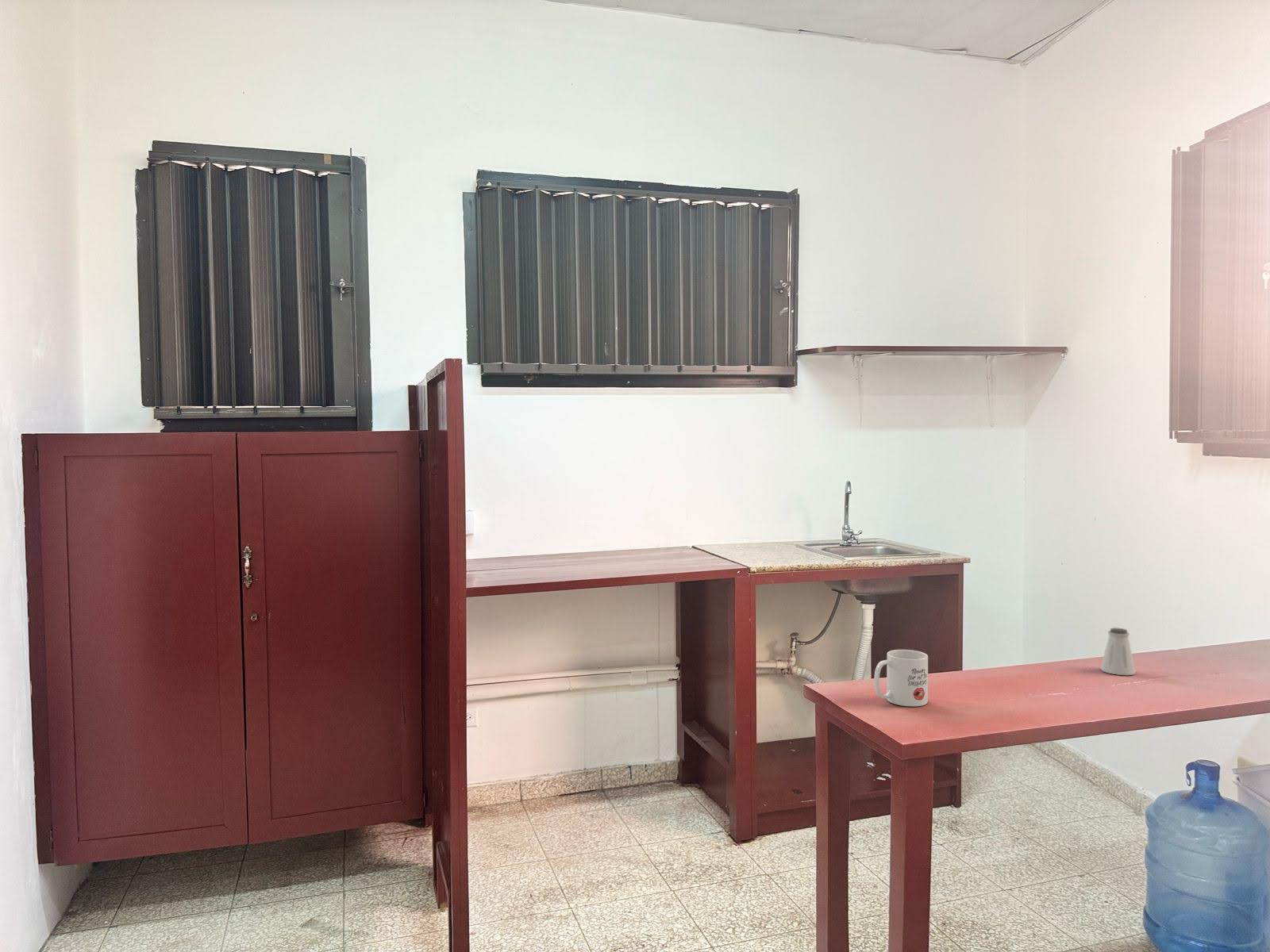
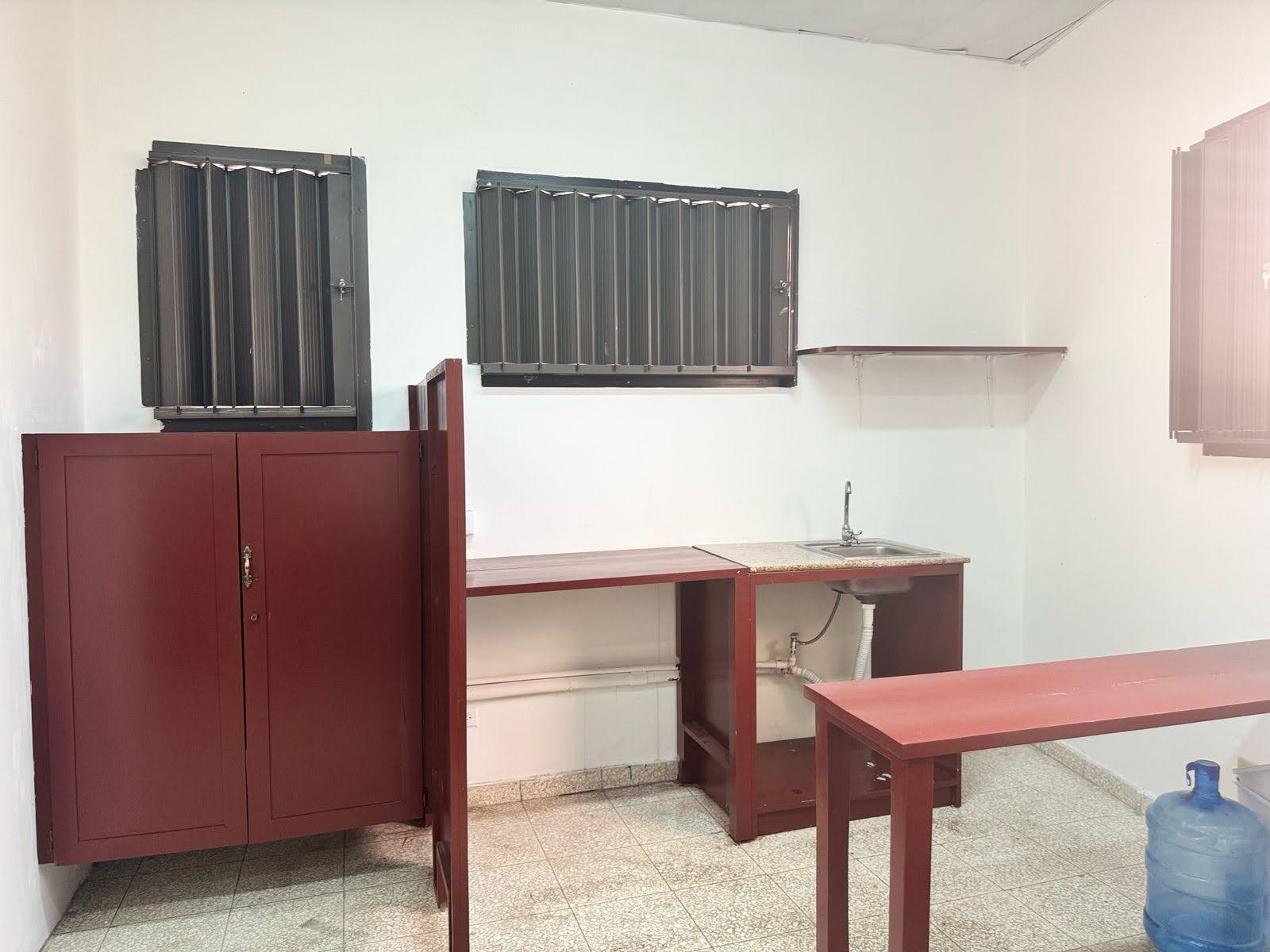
- mug (899, 678)
- saltshaker (1118, 650)
